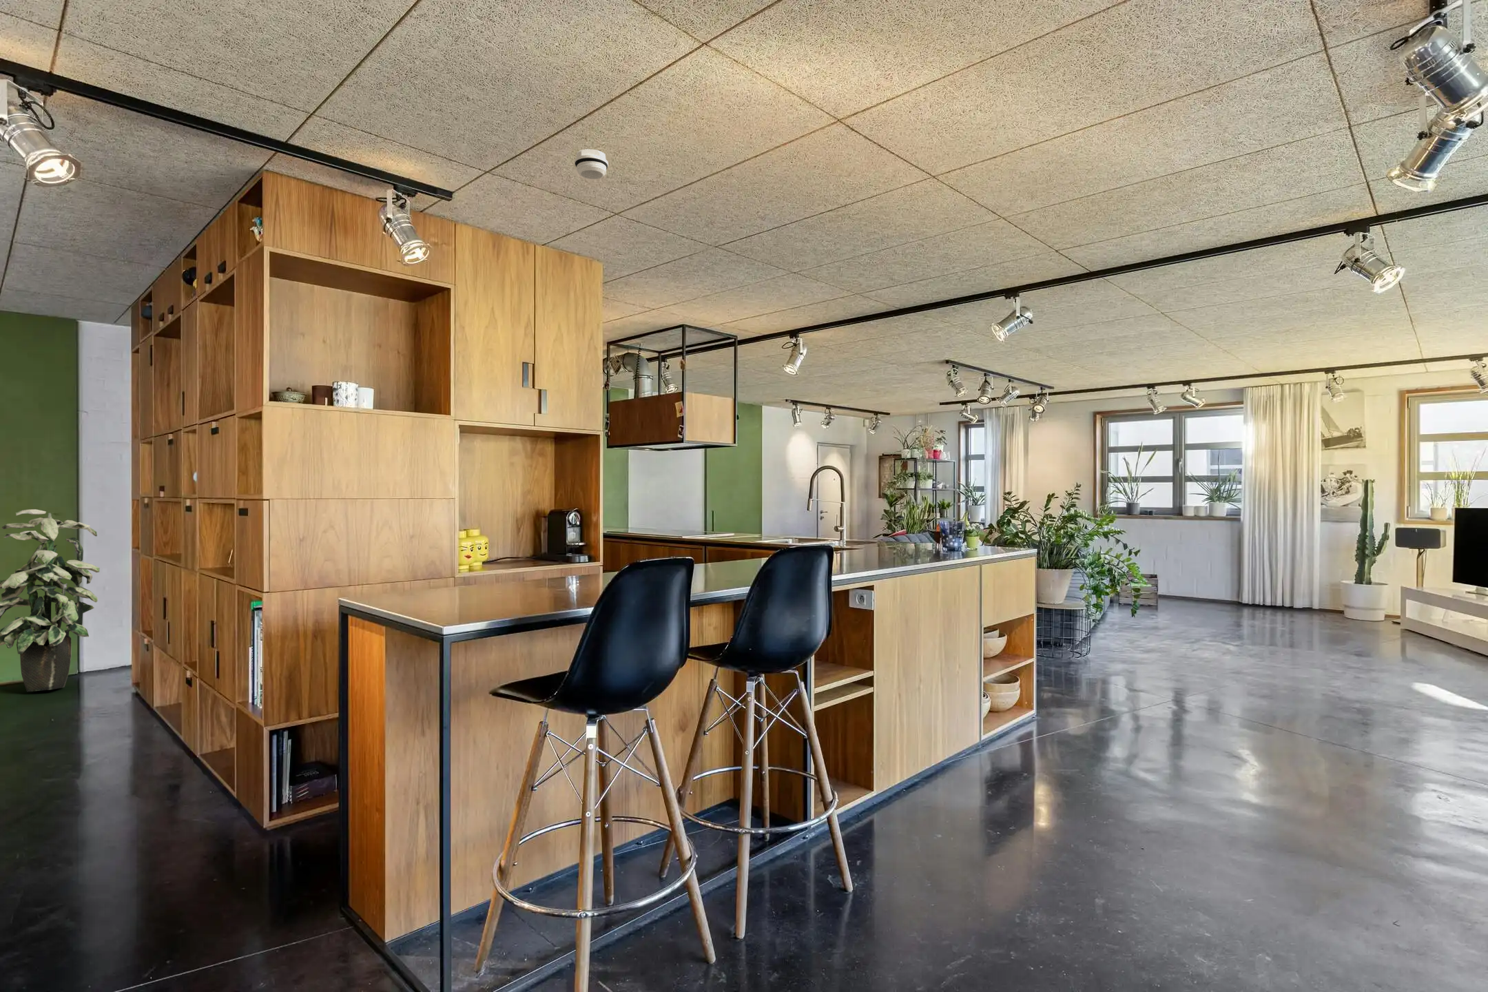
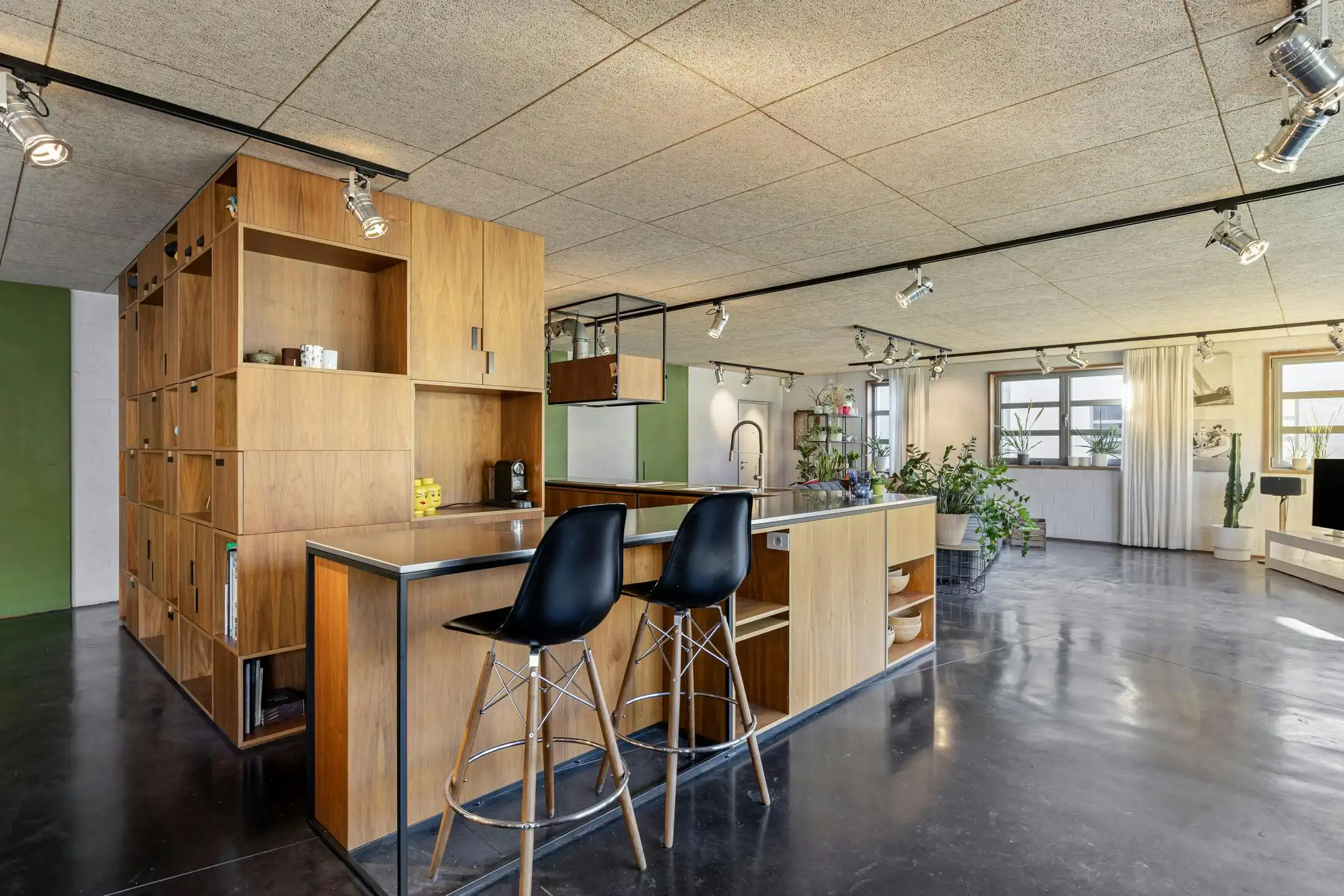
- smoke detector (591, 165)
- indoor plant (41, 599)
